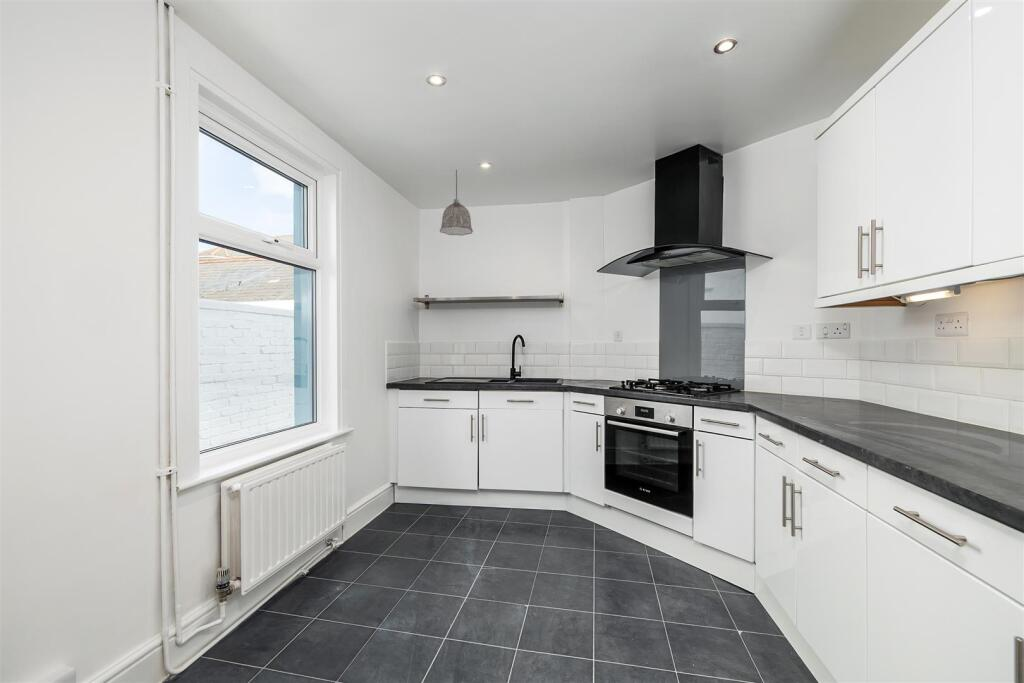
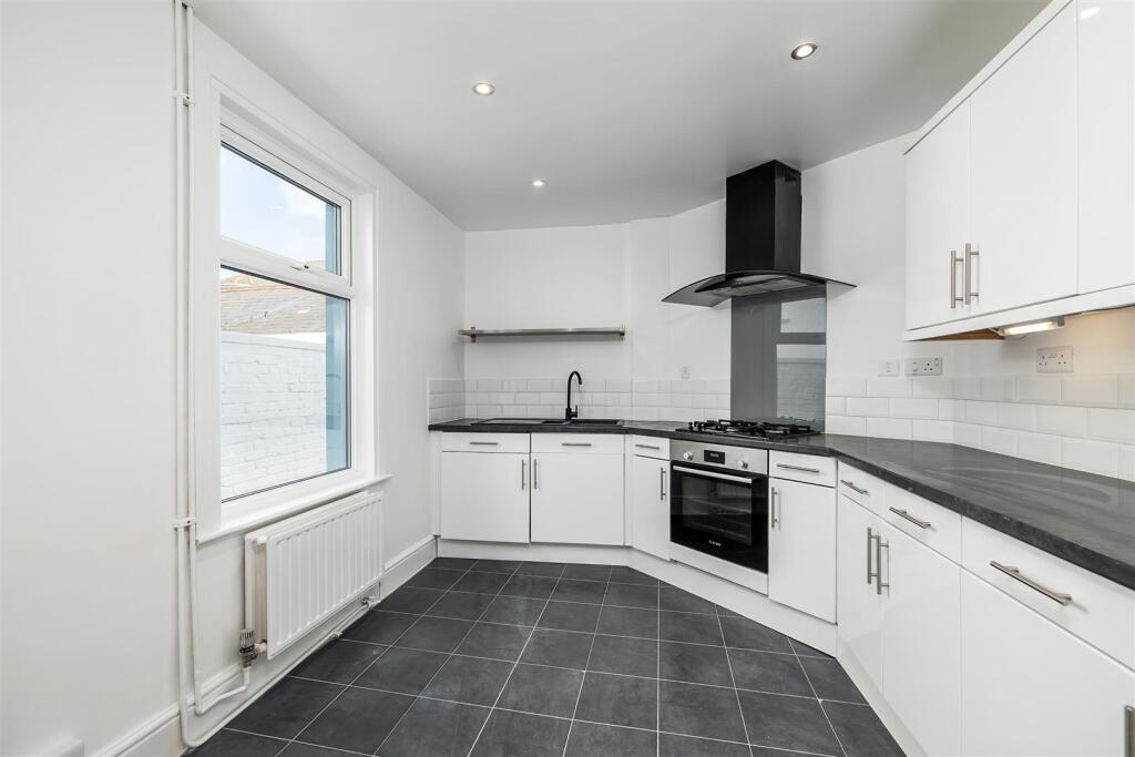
- pendant lamp (456, 200)
